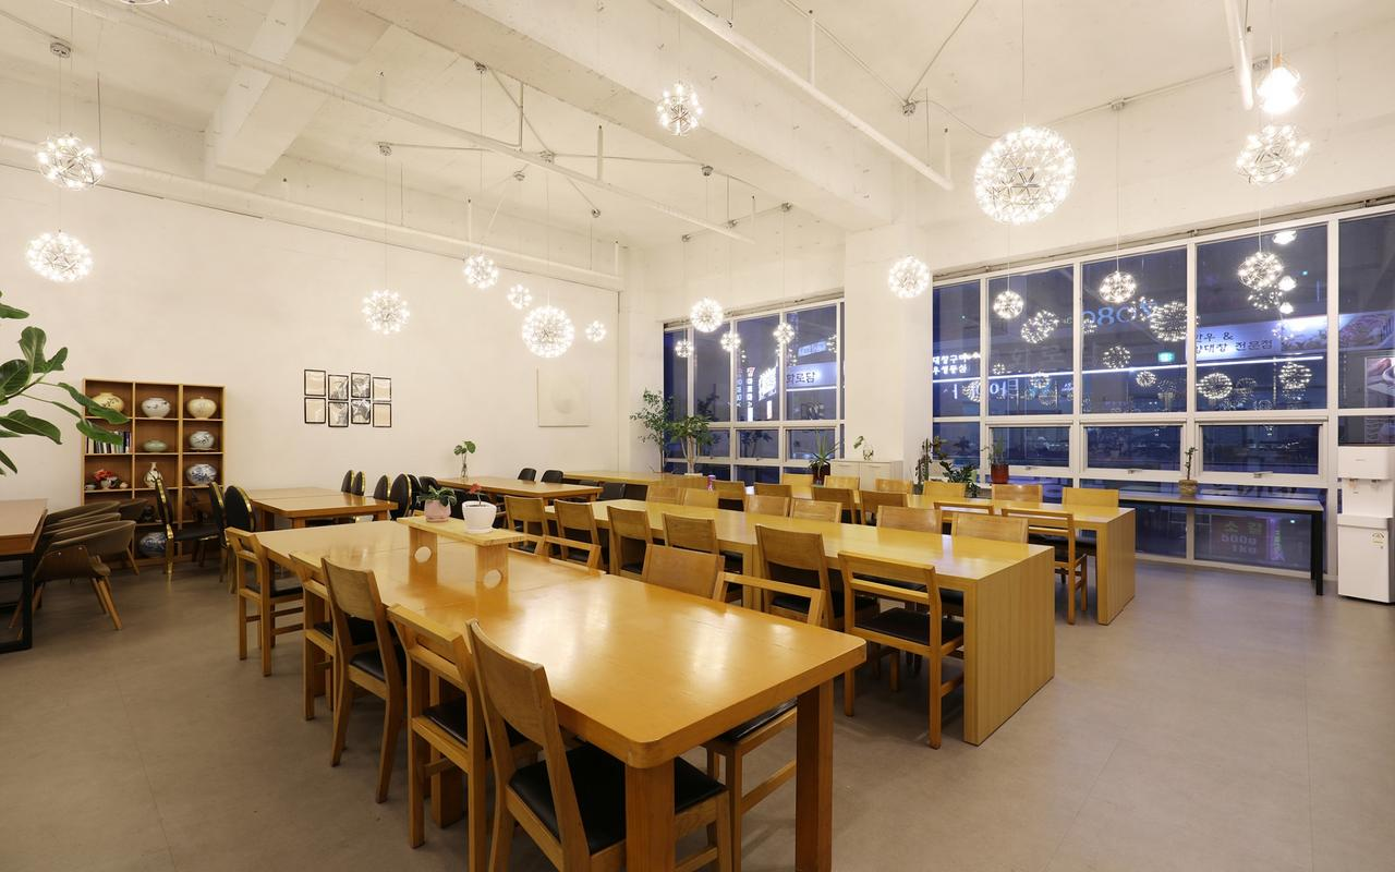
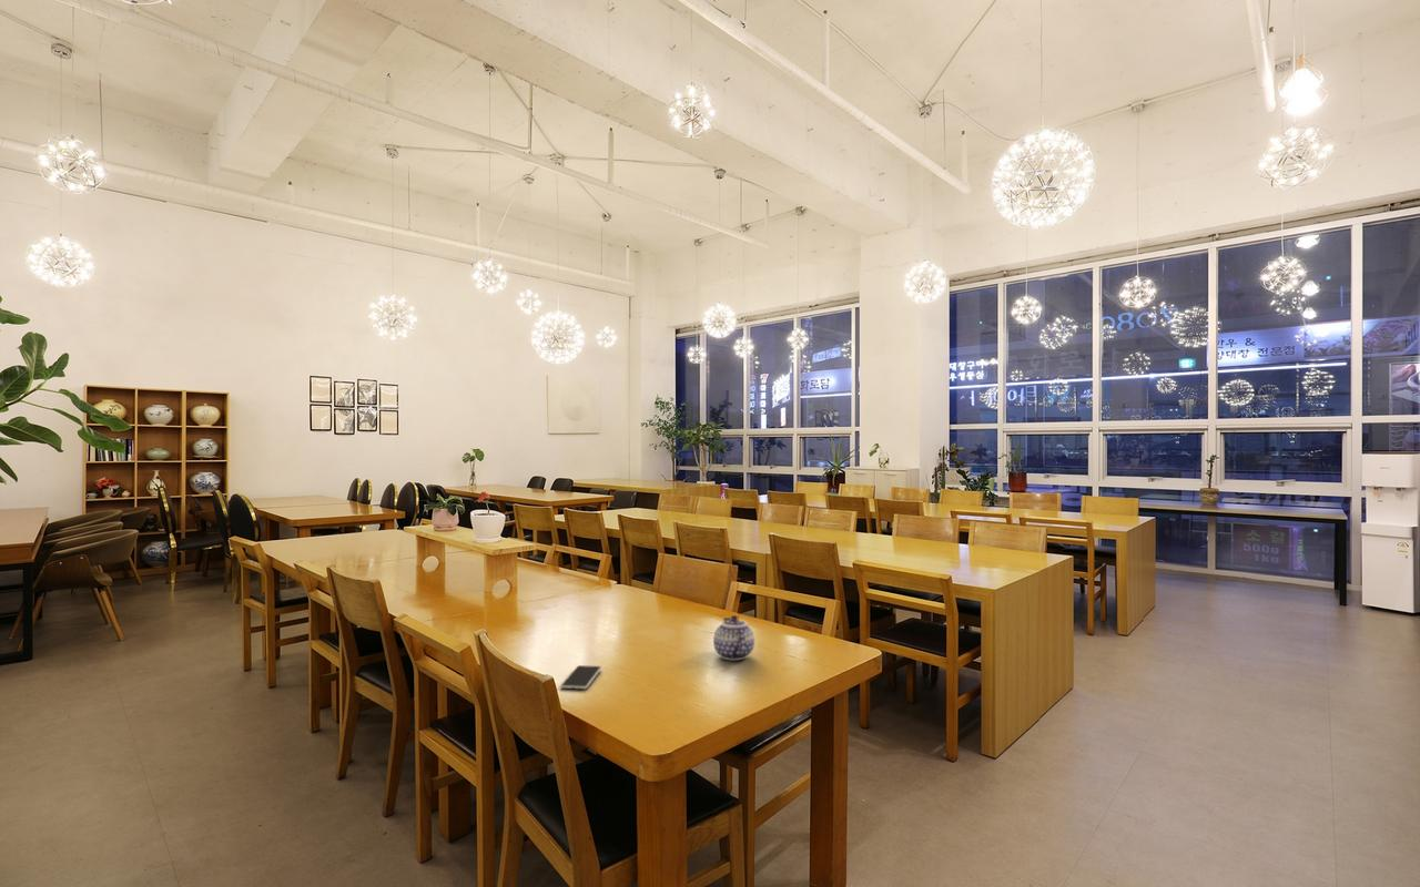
+ teapot (733, 635)
+ smartphone (581, 676)
